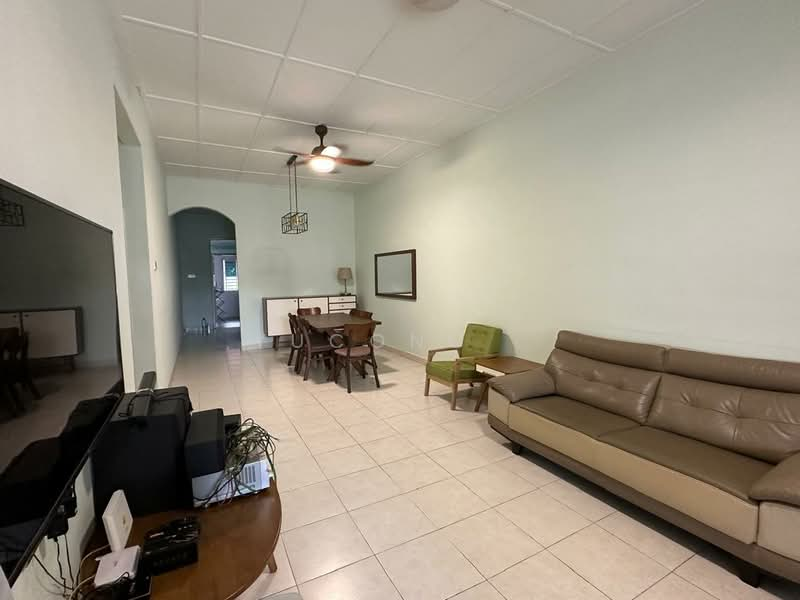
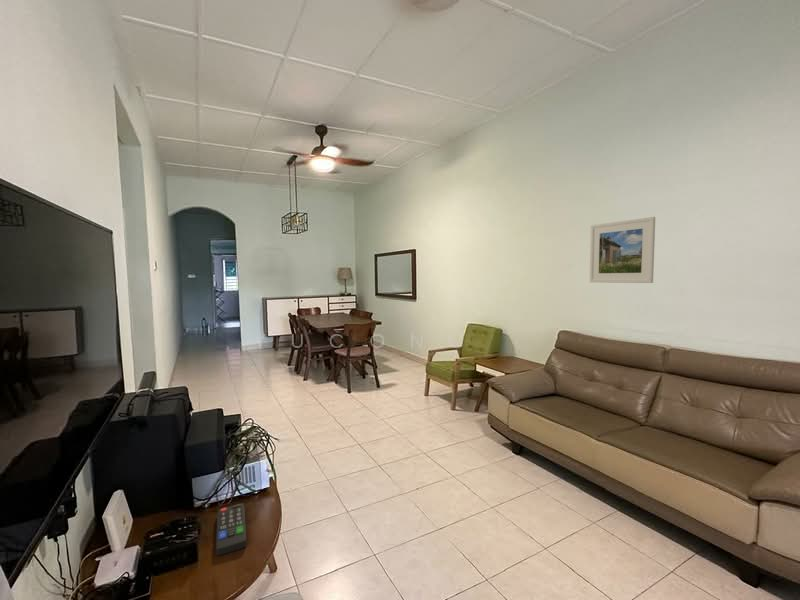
+ remote control (231, 526)
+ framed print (619, 252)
